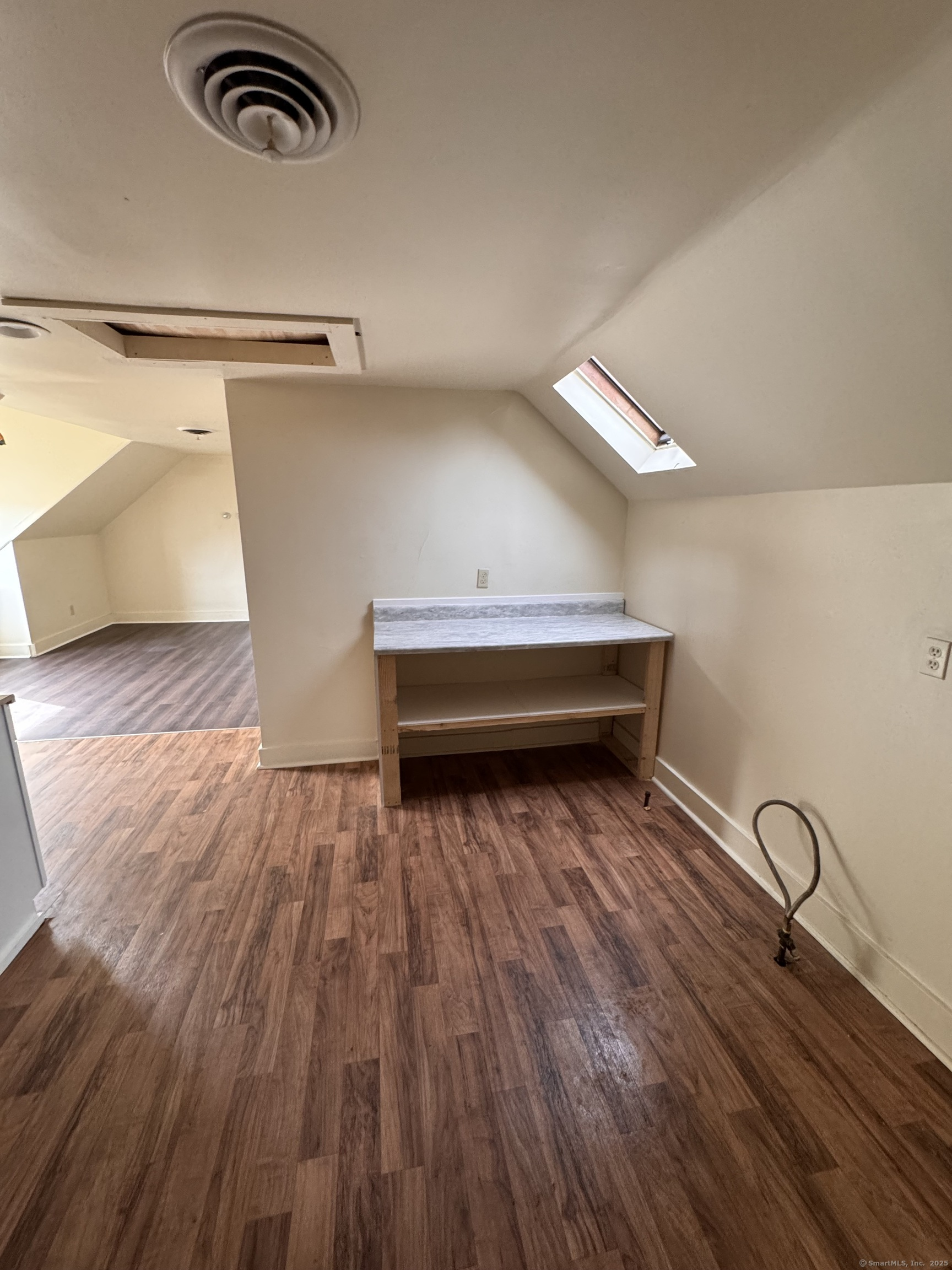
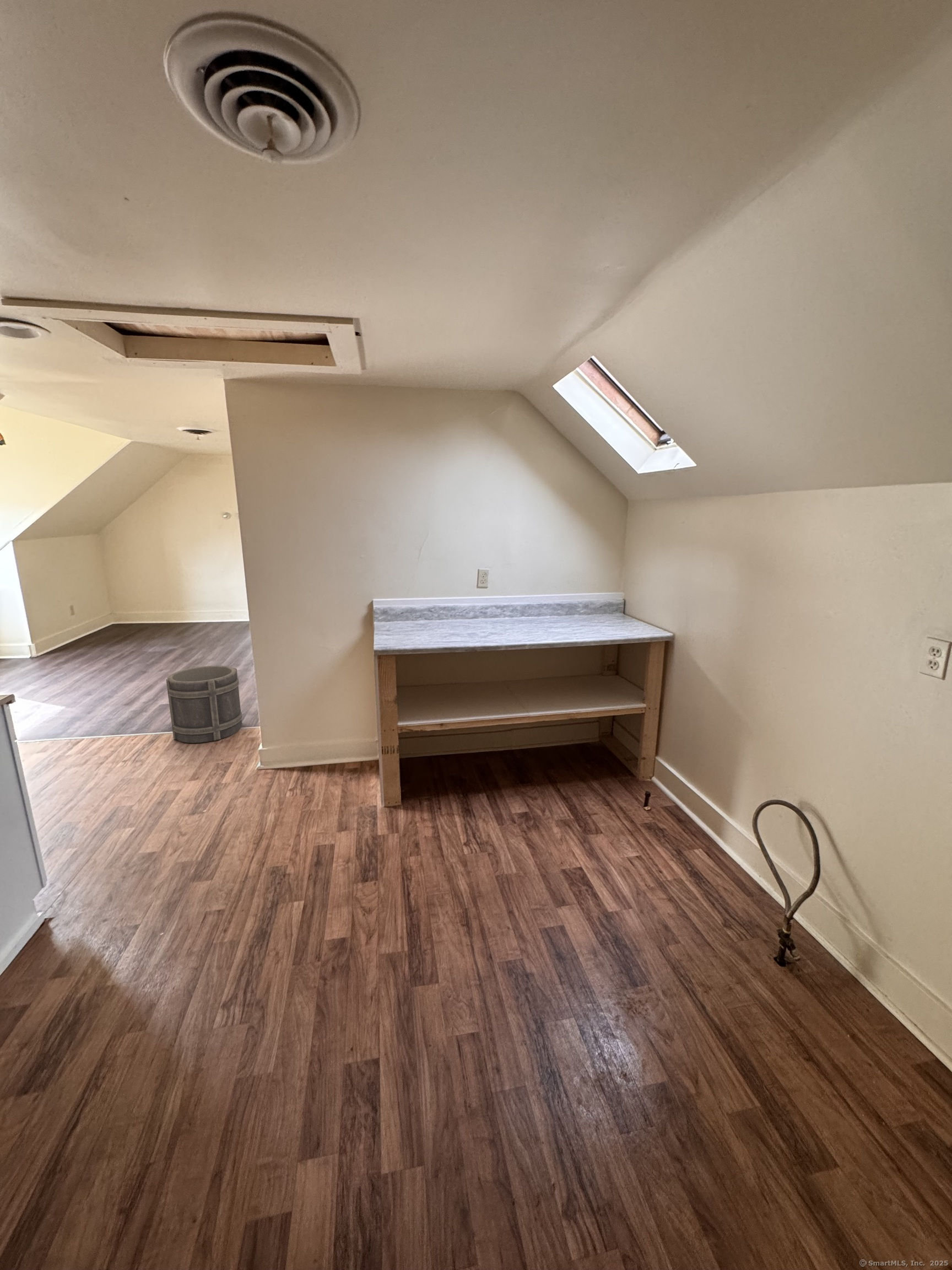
+ bucket (205, 702)
